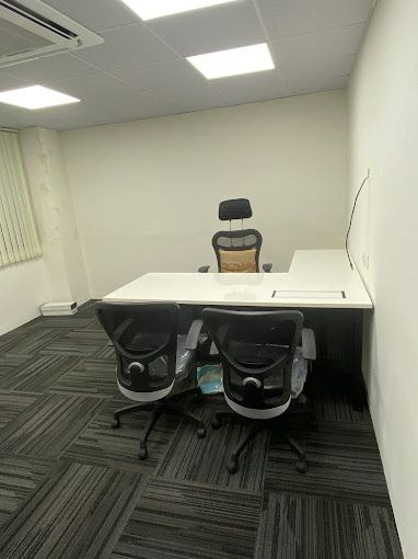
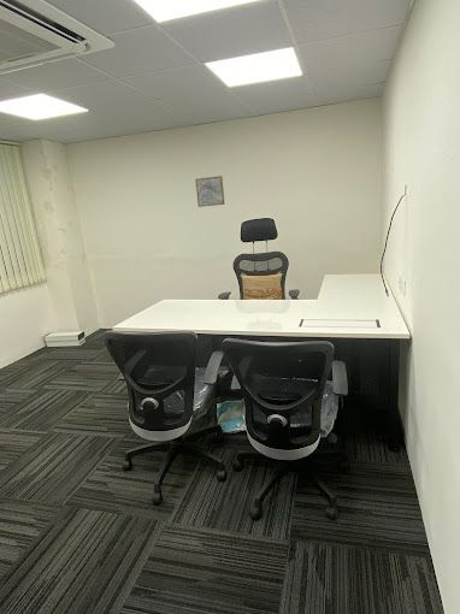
+ wall art (210, 191)
